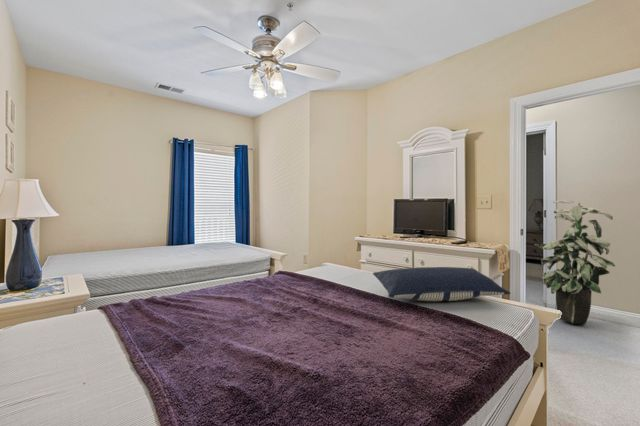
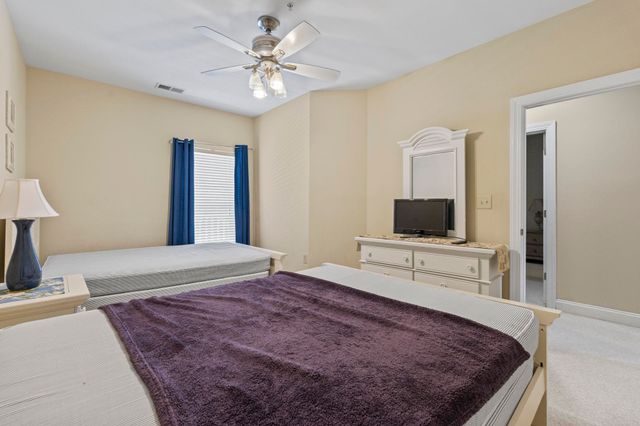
- indoor plant (571, 261)
- pillow (436, 283)
